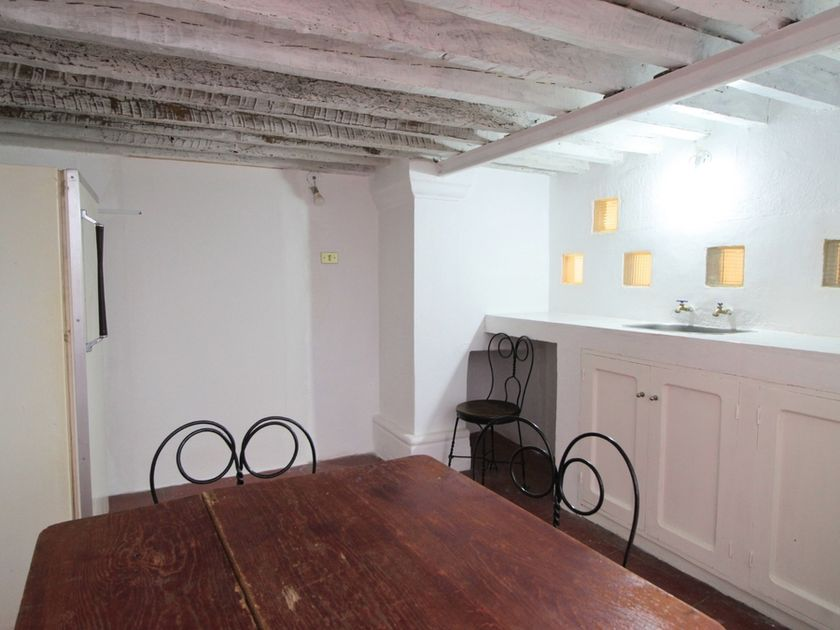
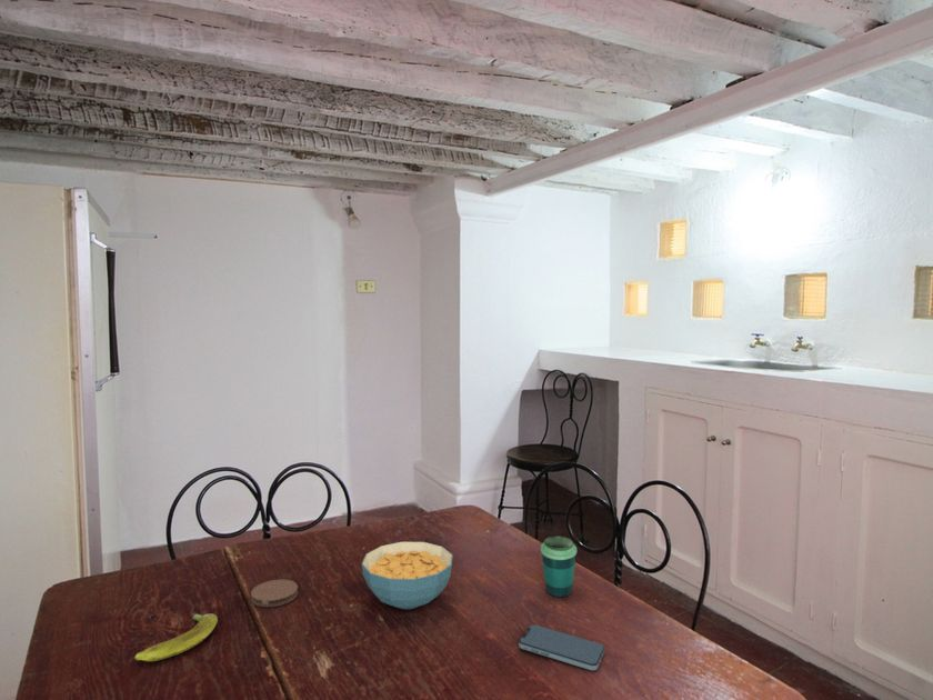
+ coaster (274, 592)
+ cereal bowl (408, 580)
+ smartphone (561, 646)
+ cup (558, 567)
+ banana (184, 633)
